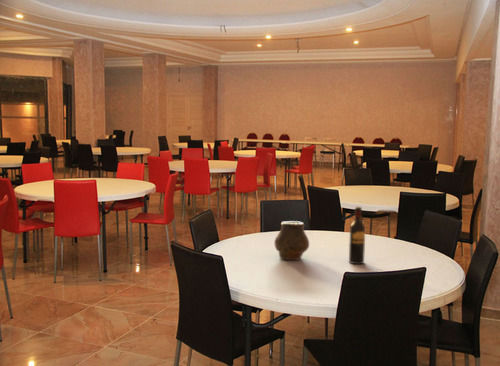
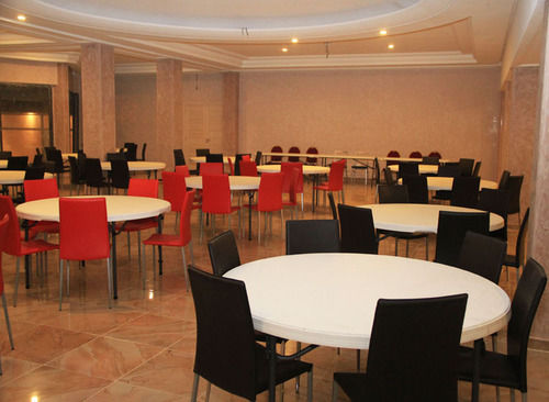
- wine bottle (357, 234)
- vase (291, 239)
